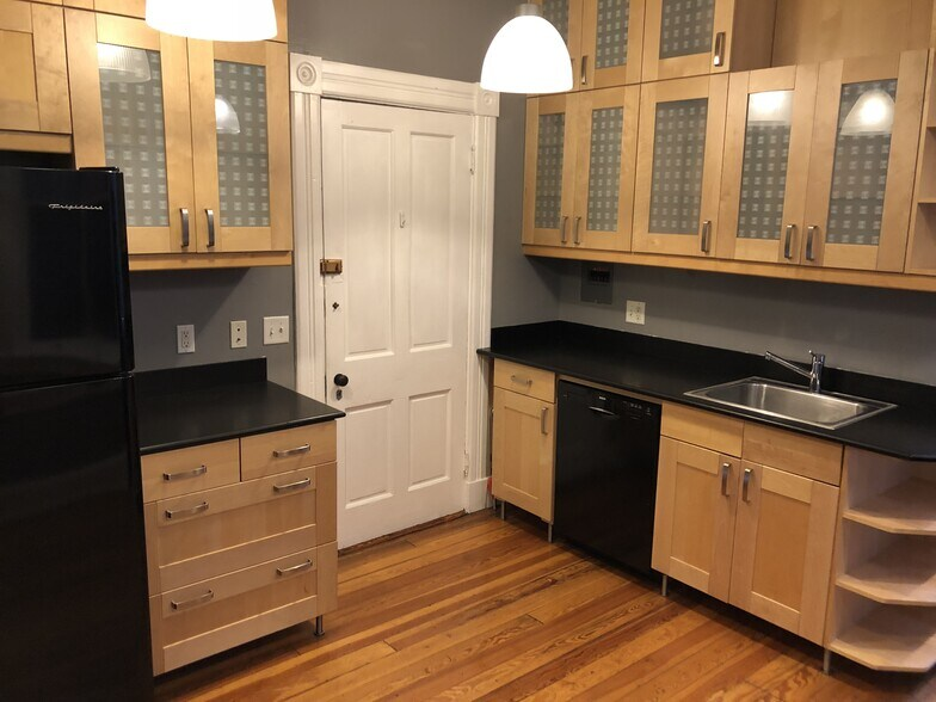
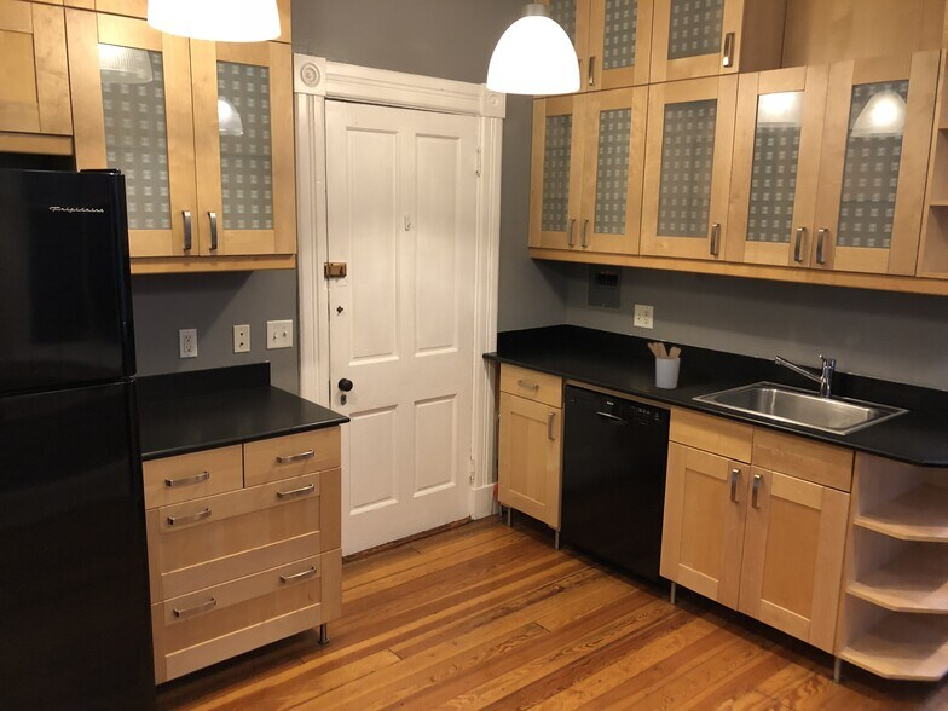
+ utensil holder (663, 364)
